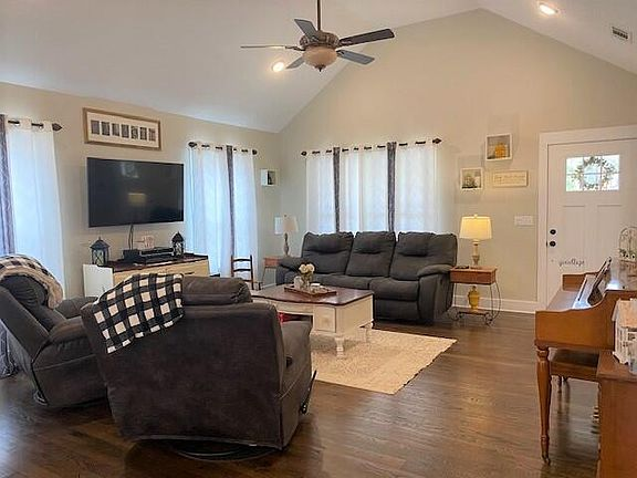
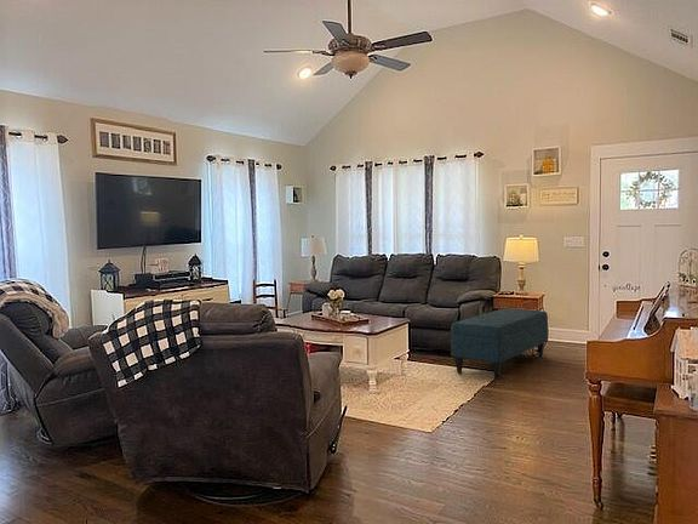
+ ottoman (502, 340)
